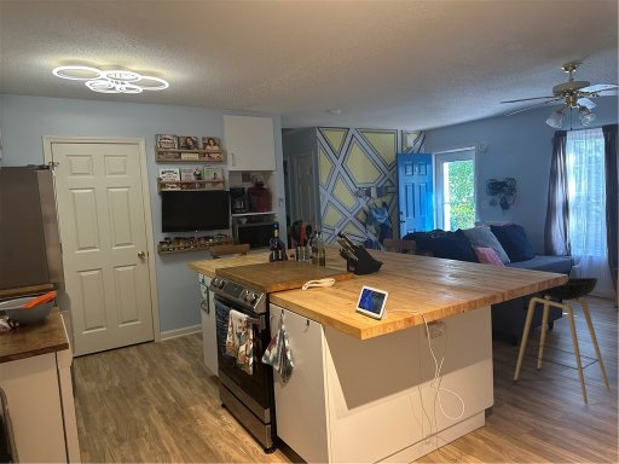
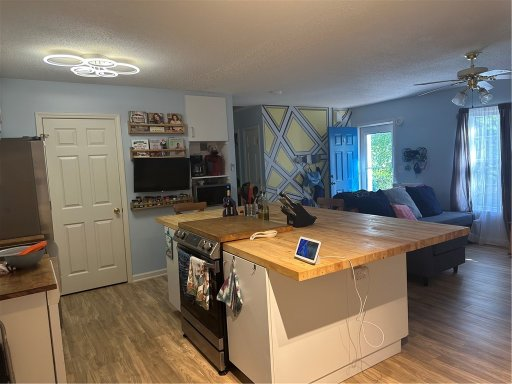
- stool (569, 326)
